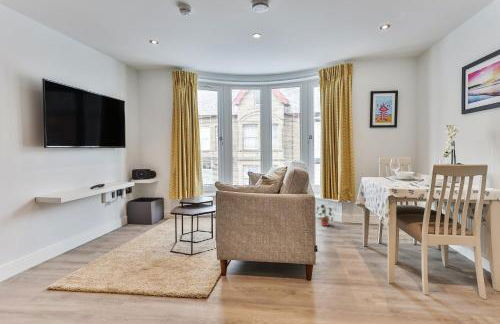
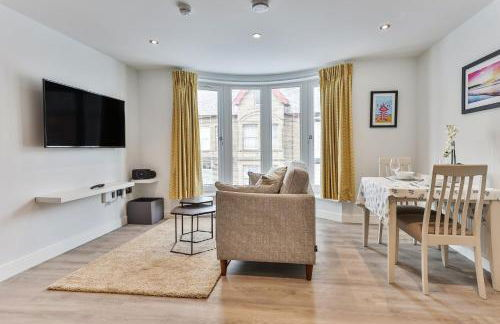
- potted plant (325, 213)
